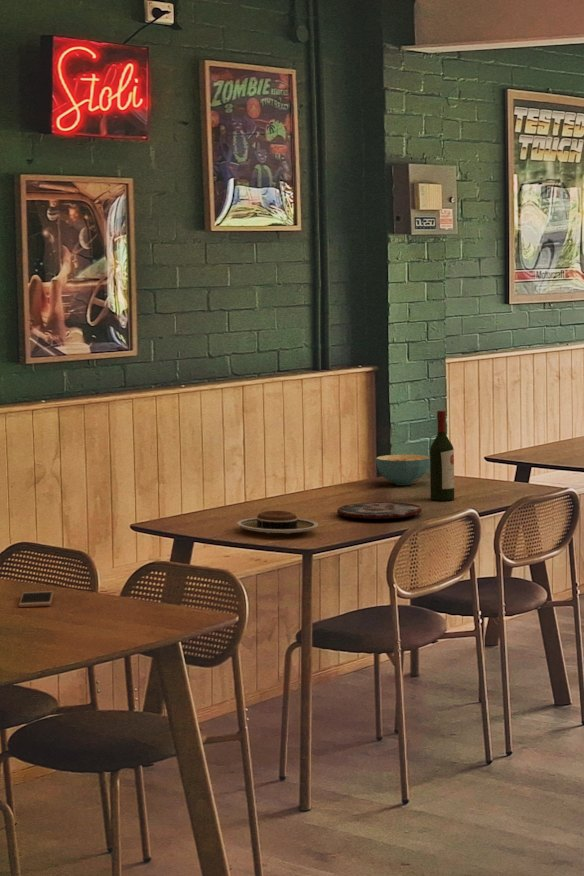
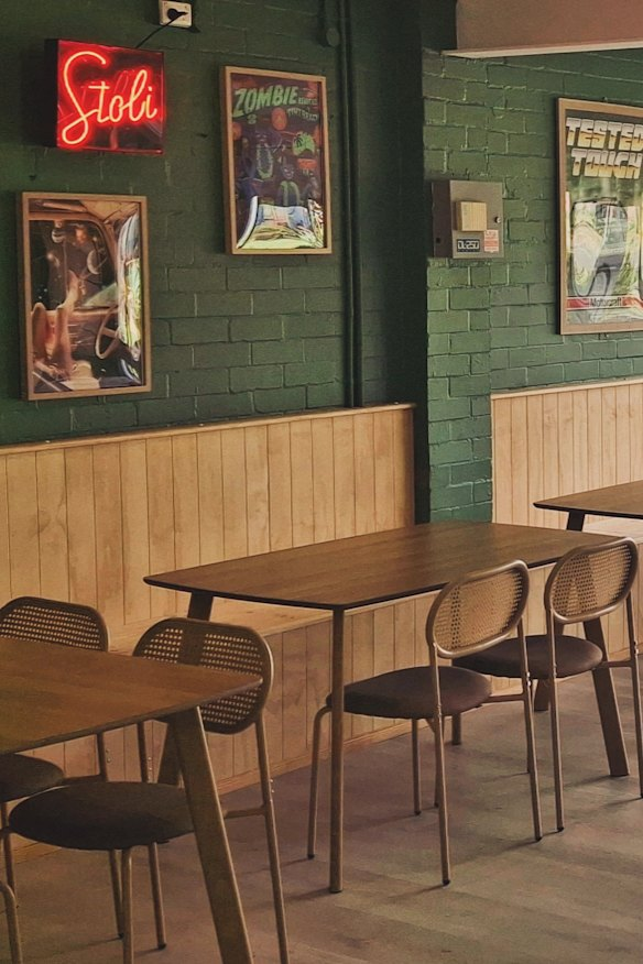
- wine bottle (441, 455)
- plate (379, 510)
- plate (277, 521)
- cereal bowl (403, 470)
- smartphone (36, 598)
